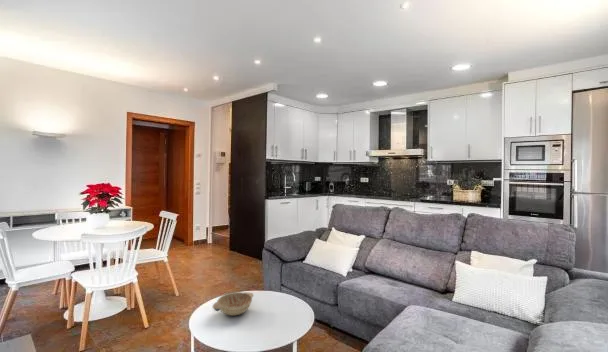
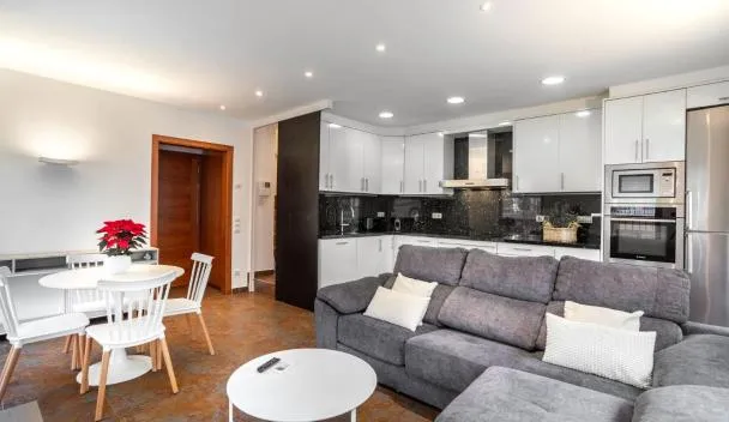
- decorative bowl (234, 305)
